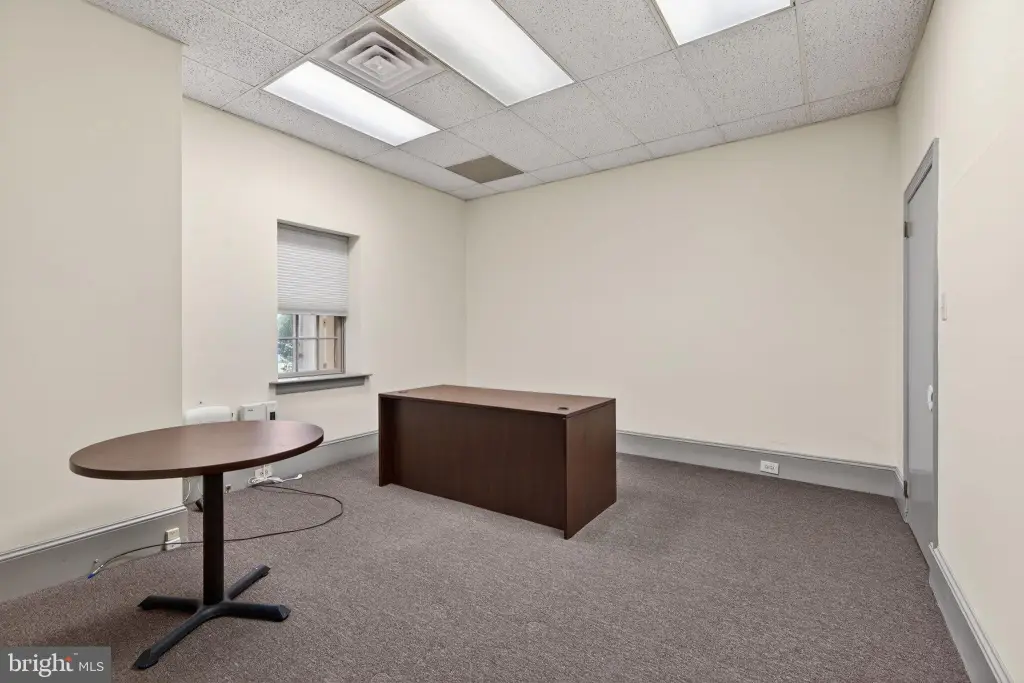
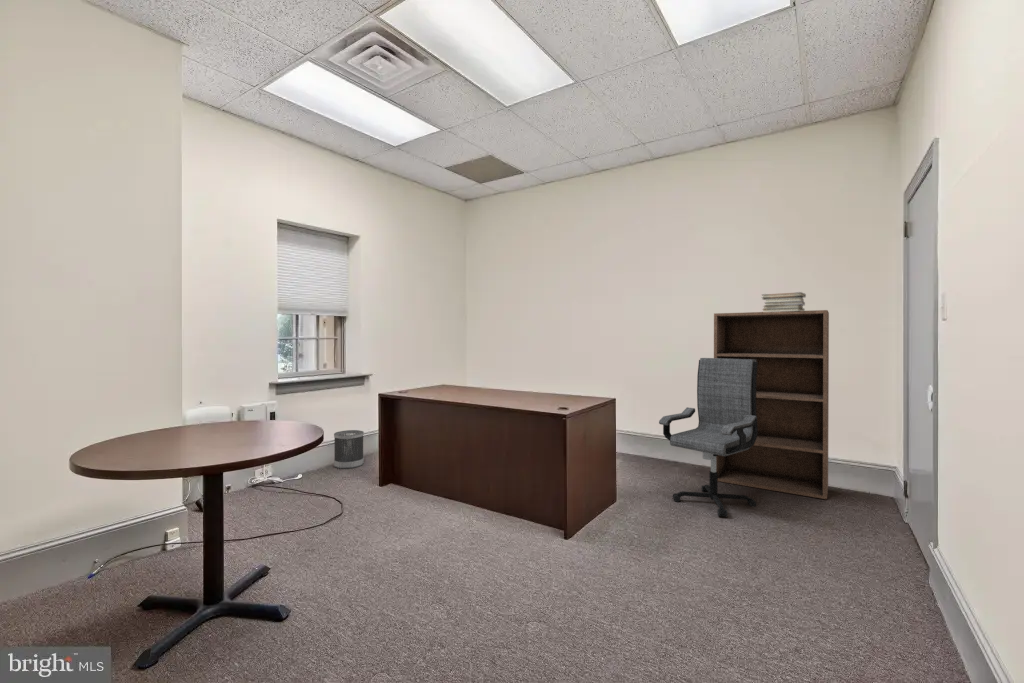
+ book stack (783, 302)
+ office chair (711, 431)
+ bookshelf (770, 398)
+ wastebasket (349, 448)
